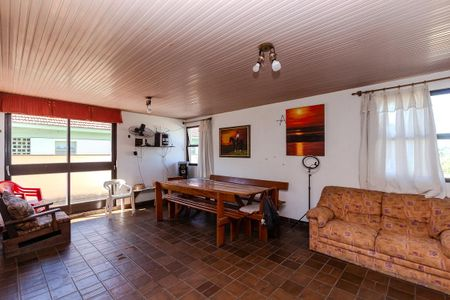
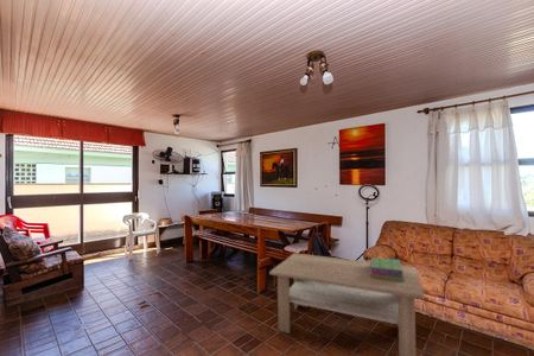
+ stack of books (386, 267)
+ coffee table (344, 299)
